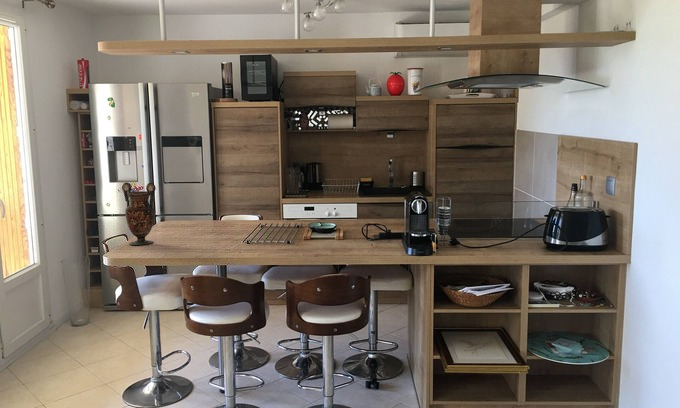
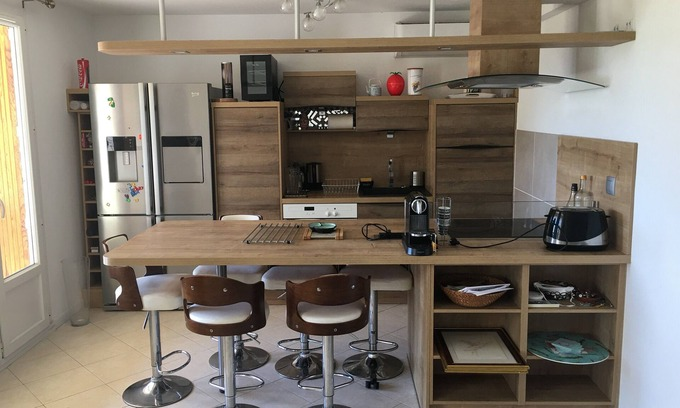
- vase (140, 213)
